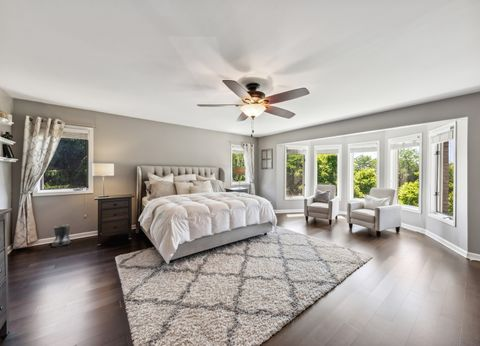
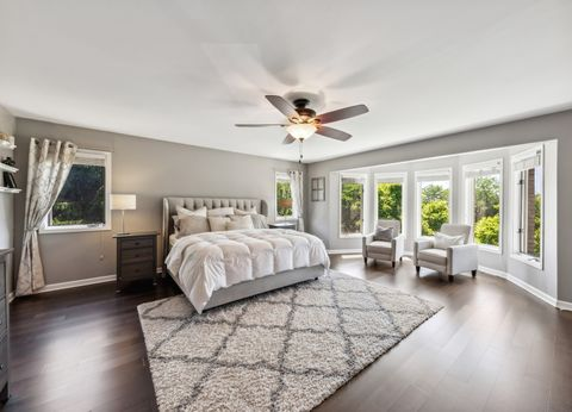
- boots (61, 234)
